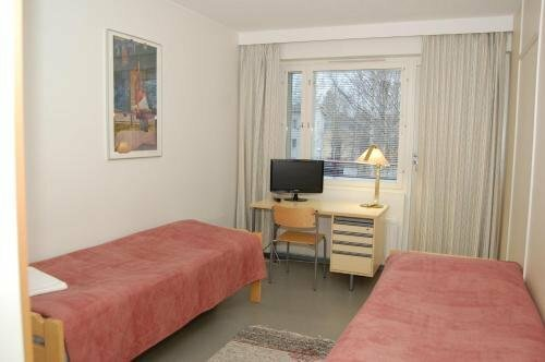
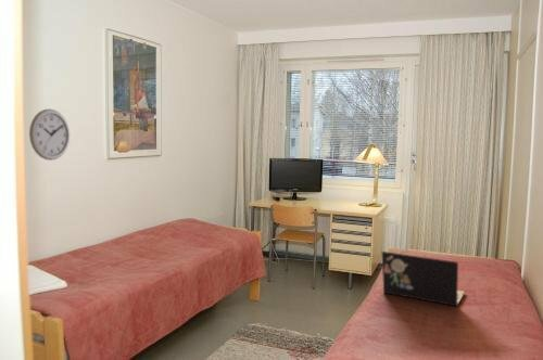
+ wall clock (51, 134)
+ laptop (424, 272)
